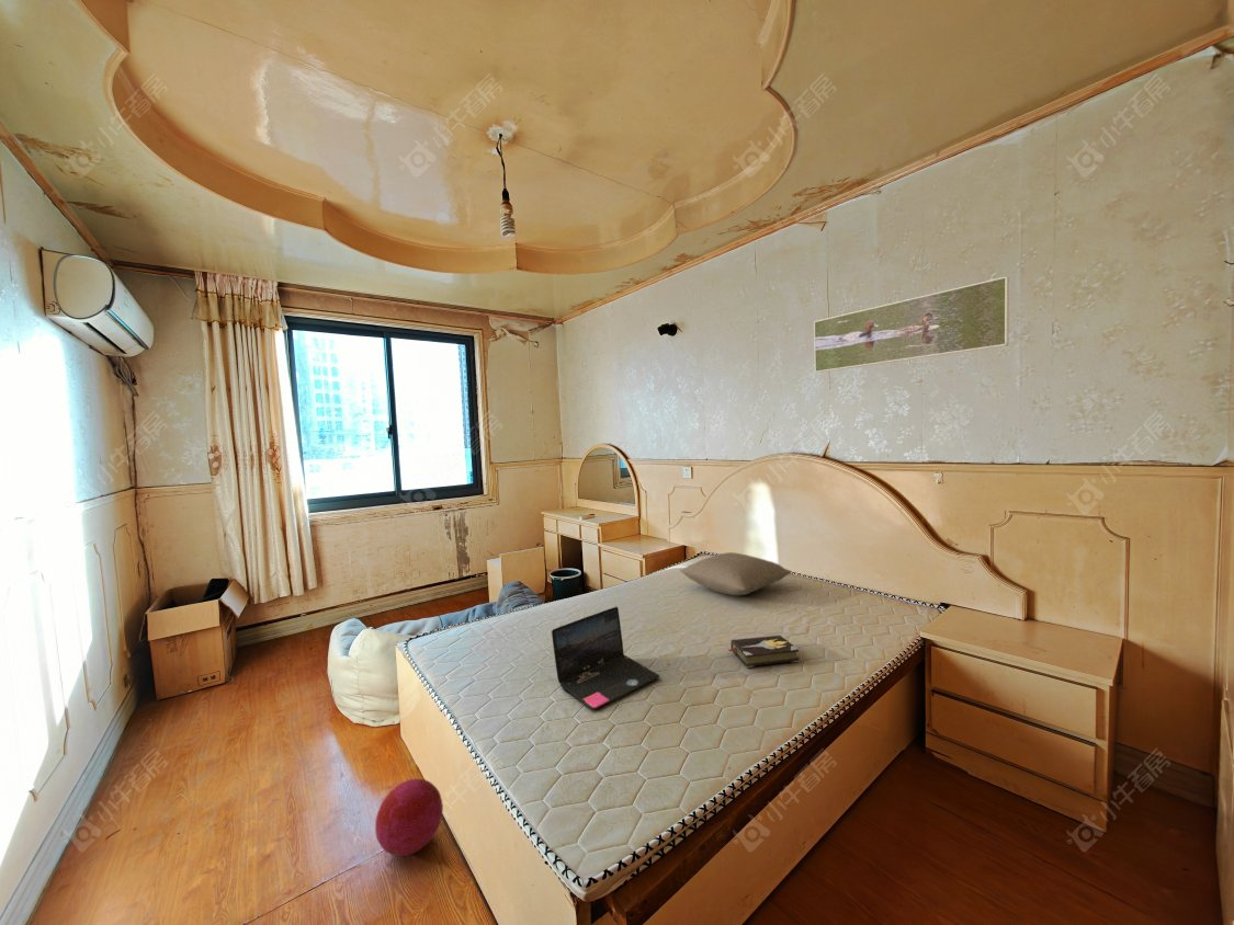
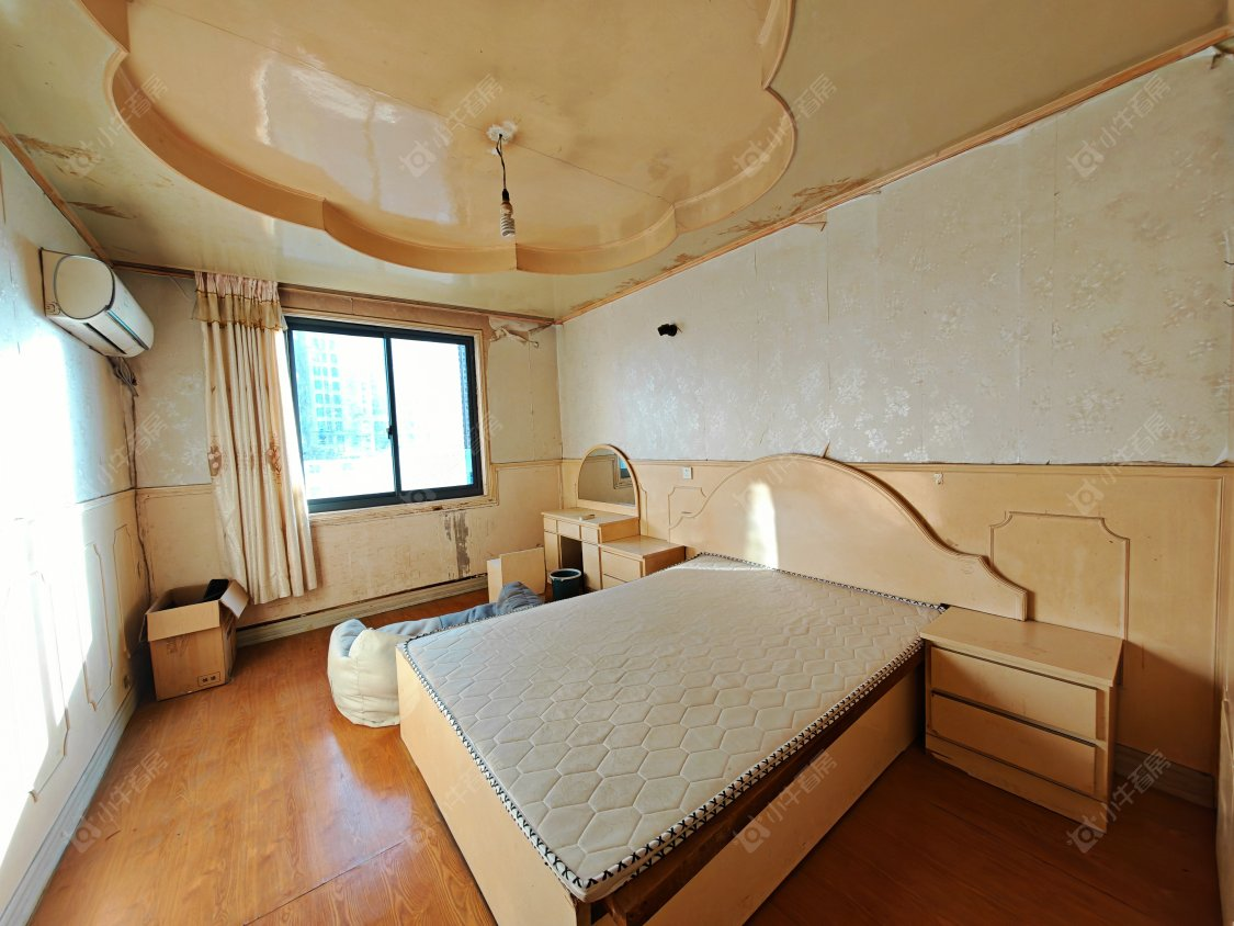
- hardback book (763, 649)
- ball (409, 815)
- laptop (605, 654)
- pillow (735, 572)
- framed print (897, 331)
